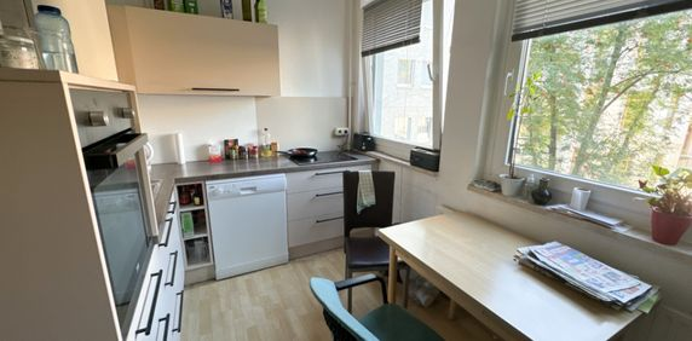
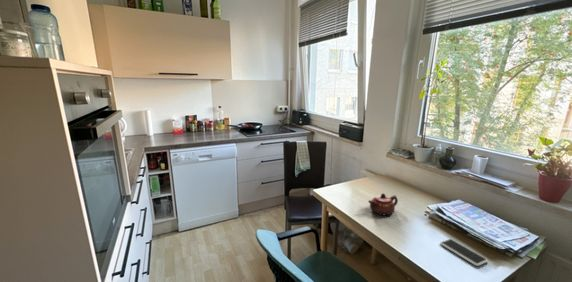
+ teapot (383, 202)
+ smartphone (462, 251)
